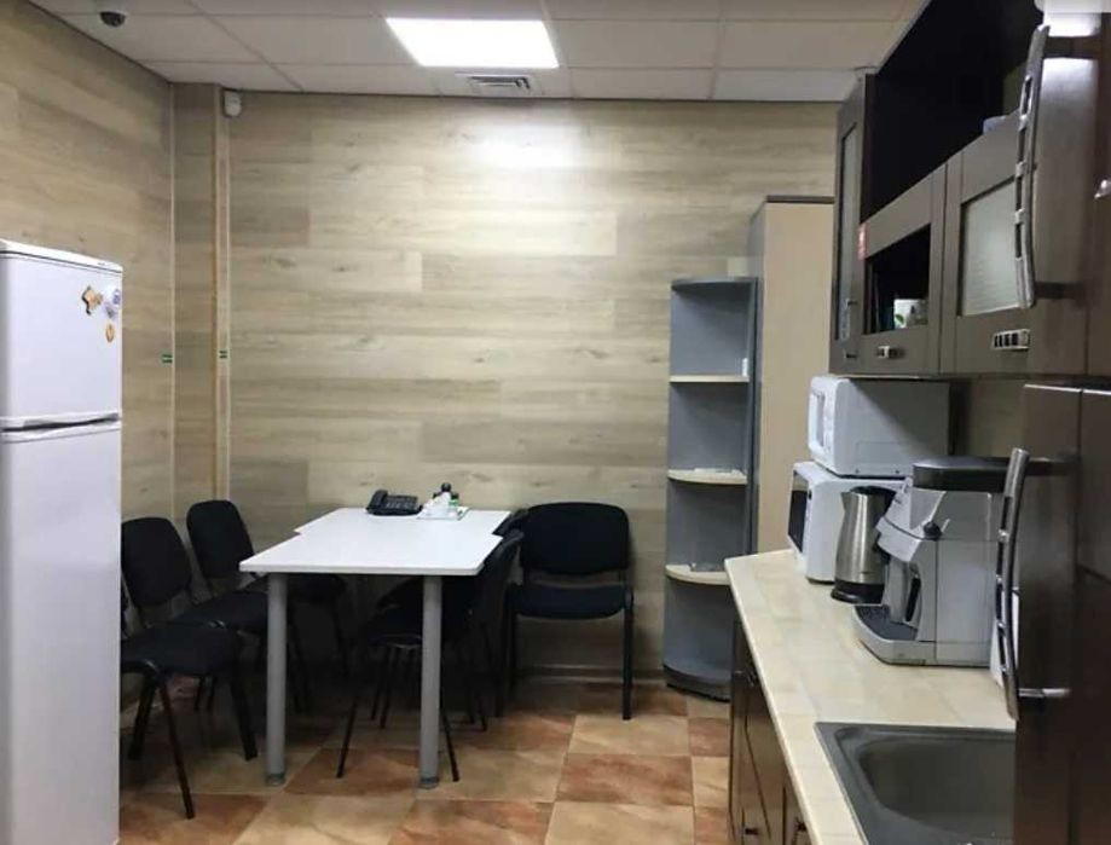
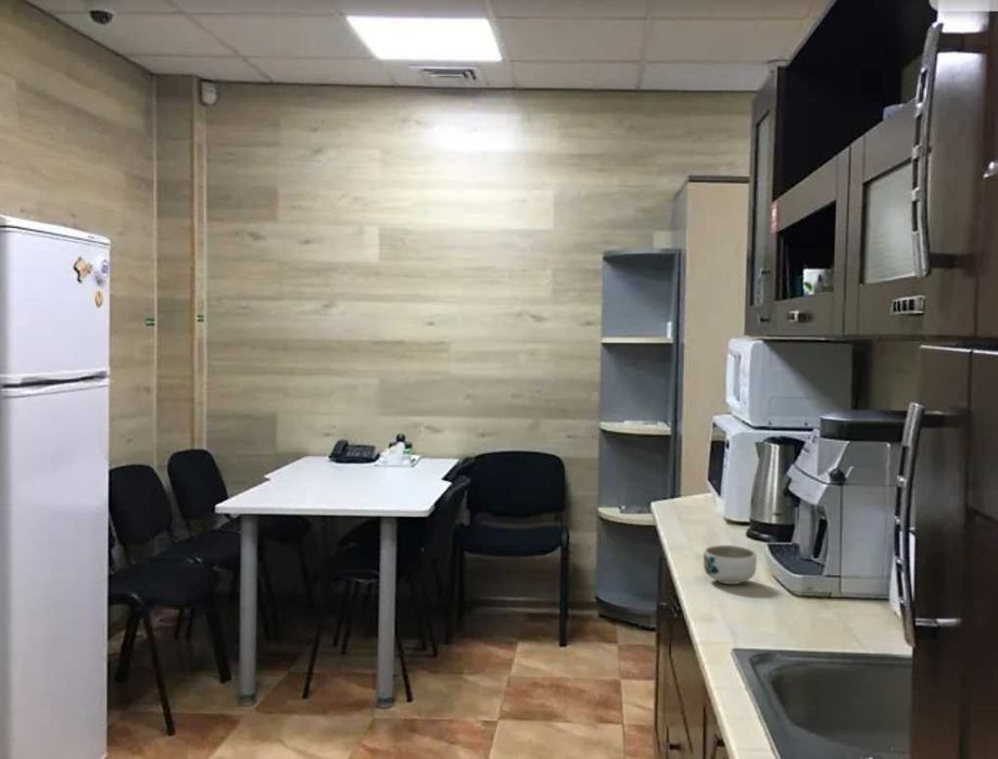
+ bowl (729, 566)
